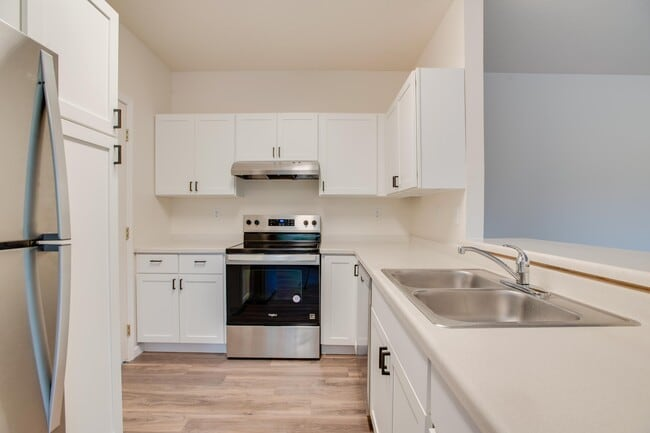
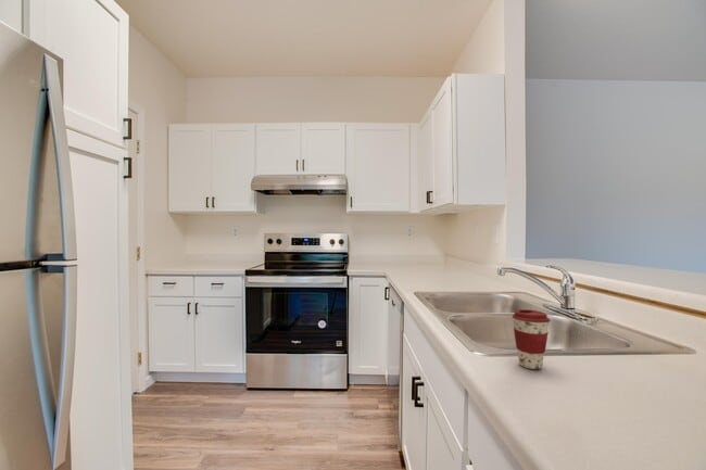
+ coffee cup (530, 338)
